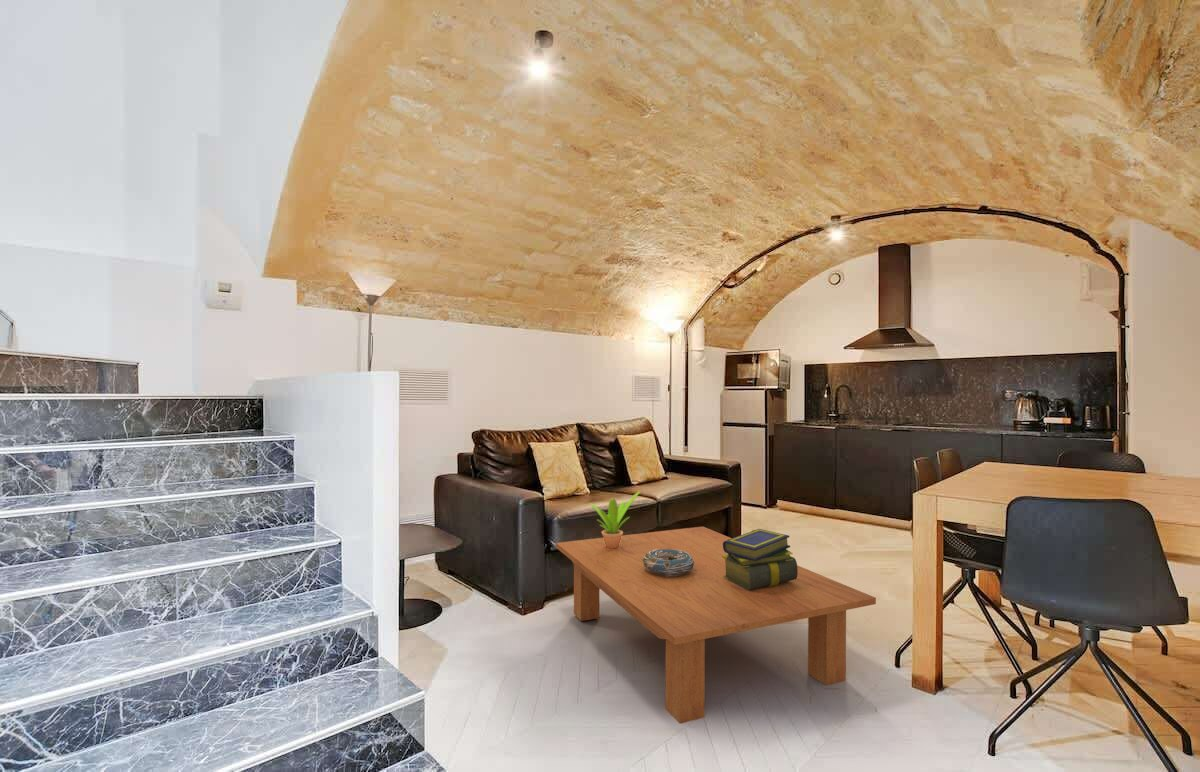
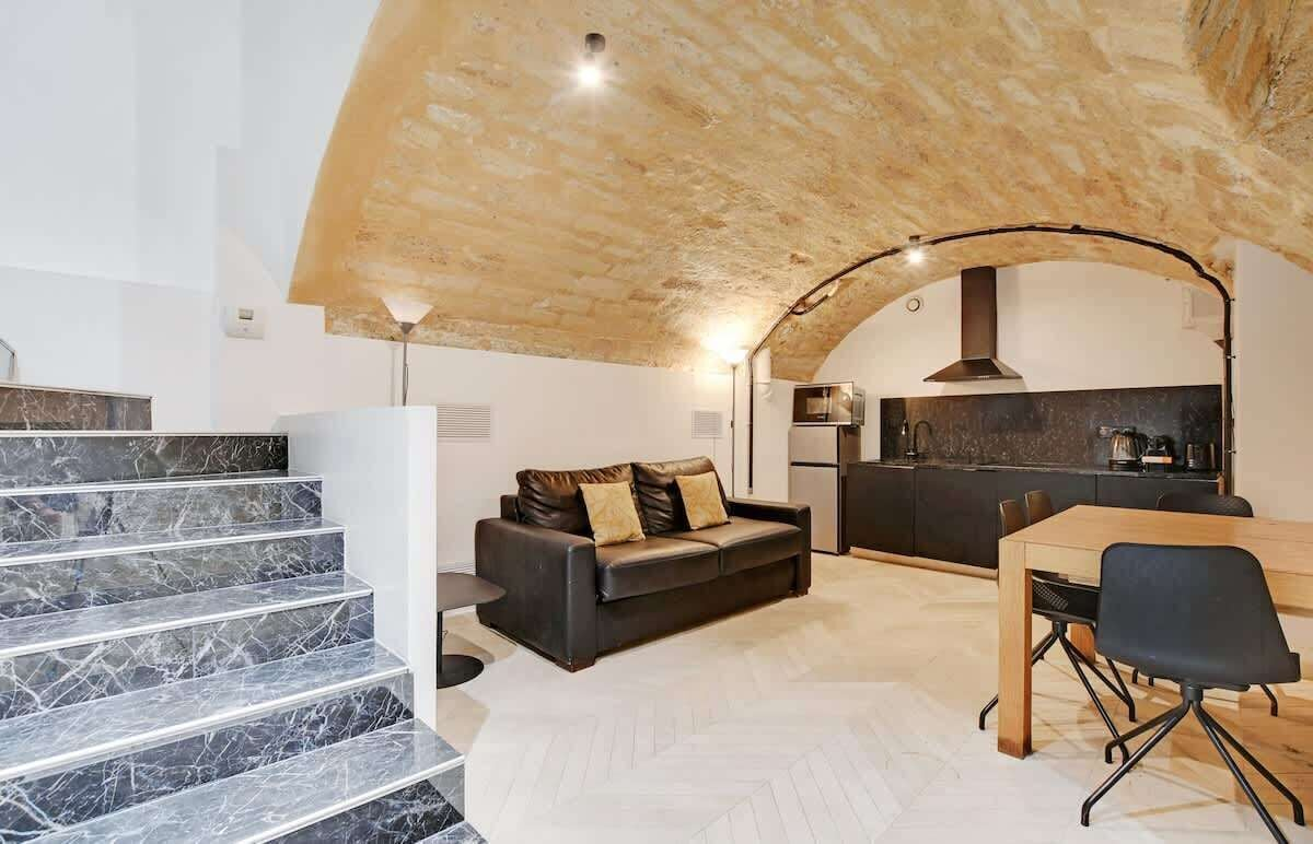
- coffee table (692, 604)
- potted plant (610, 519)
- decorative bowl (668, 561)
- stack of books (758, 557)
